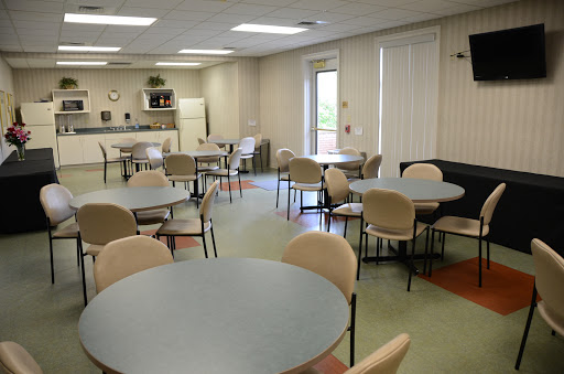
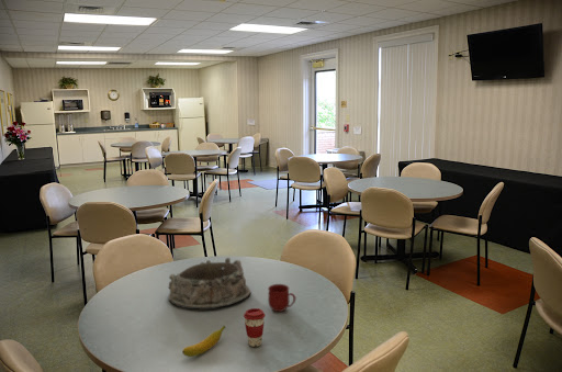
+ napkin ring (210, 281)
+ banana (204, 342)
+ mug (282, 298)
+ coffee cup (255, 327)
